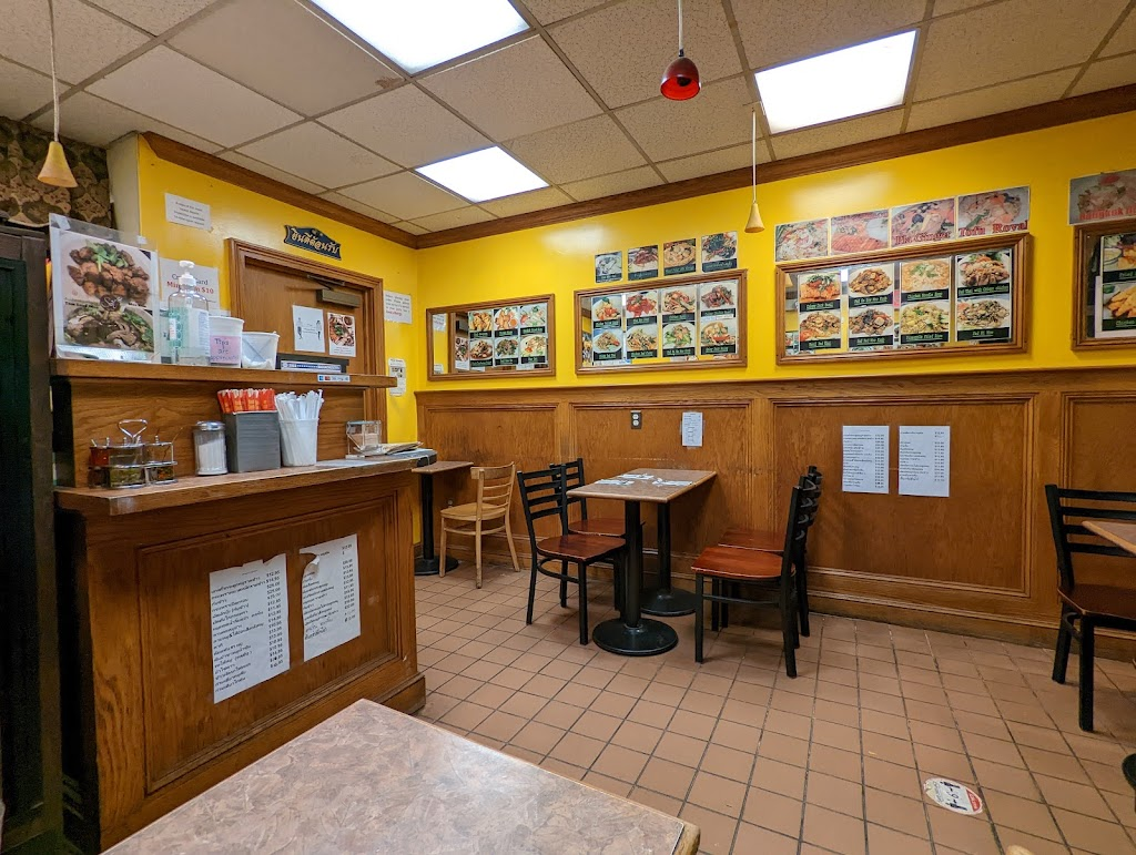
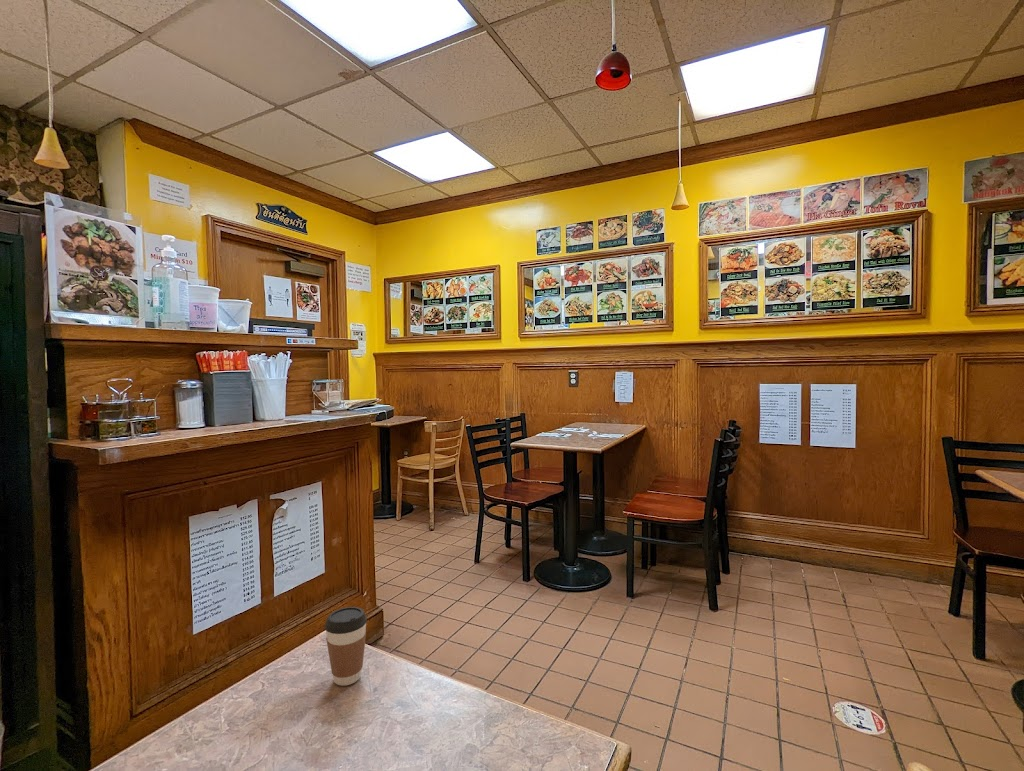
+ coffee cup (346, 645)
